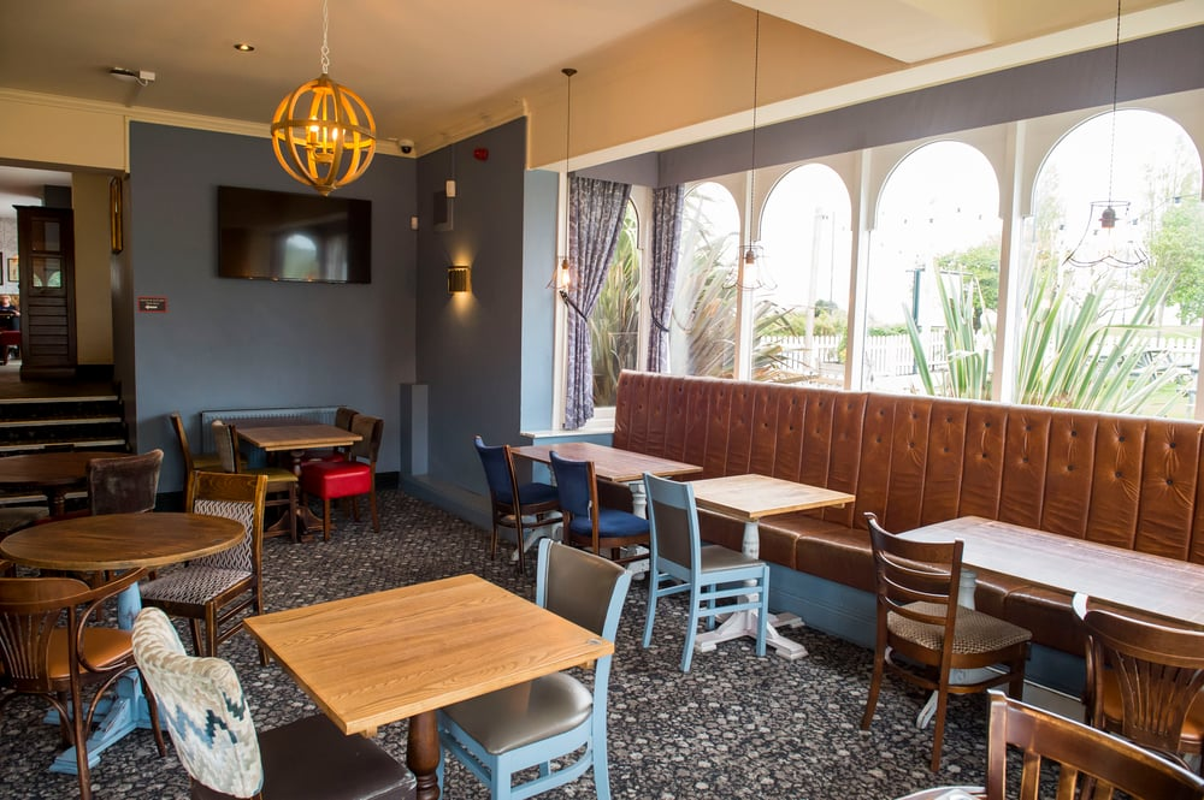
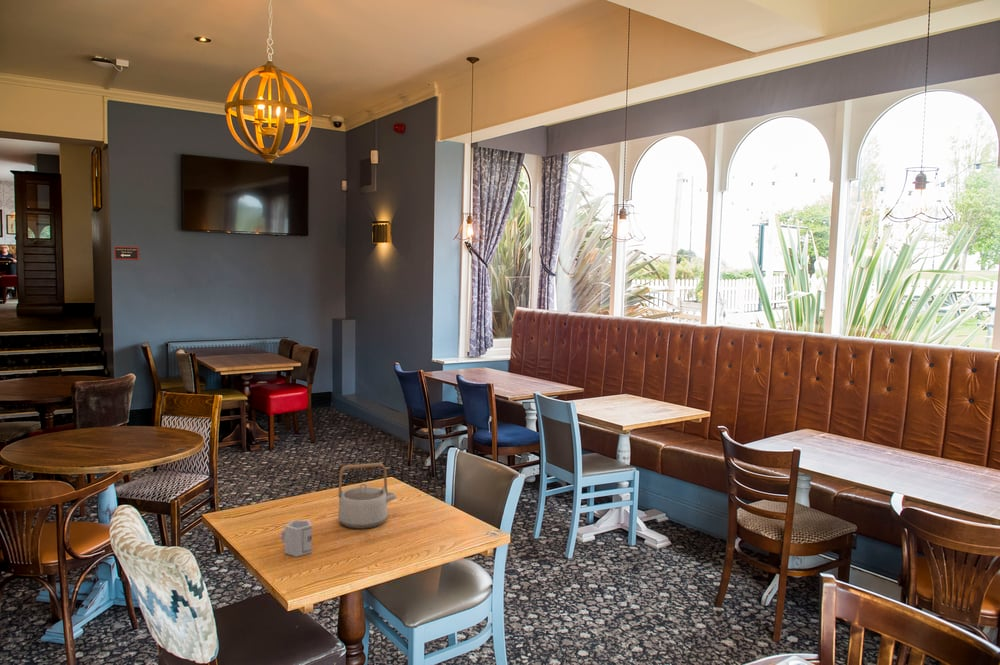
+ teapot (367, 492)
+ cup (296, 537)
